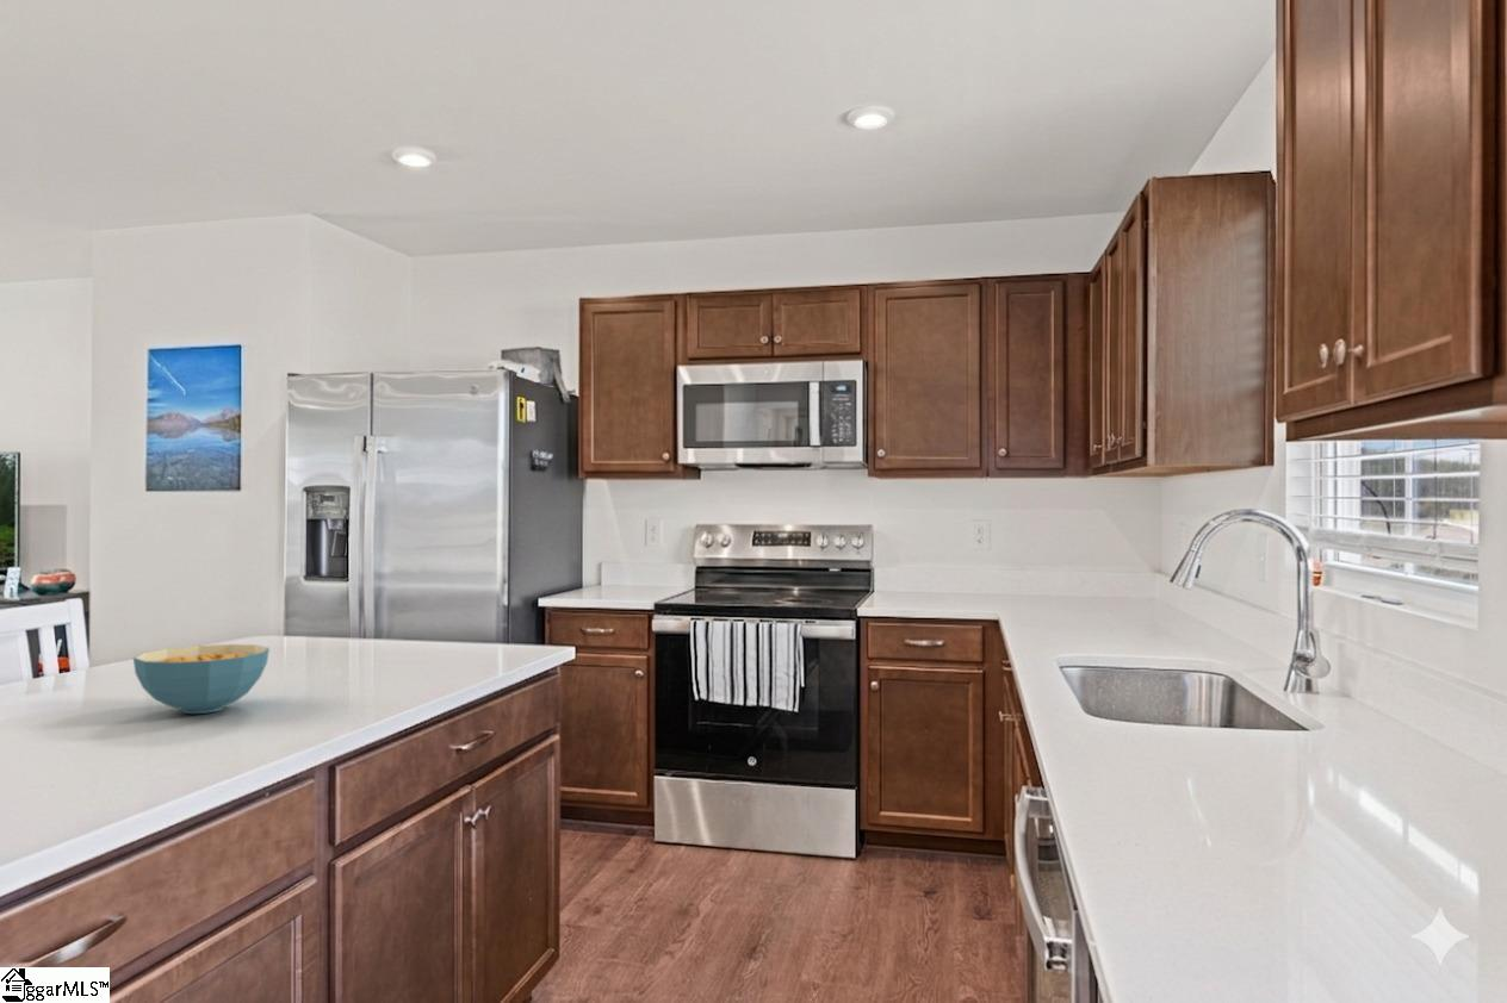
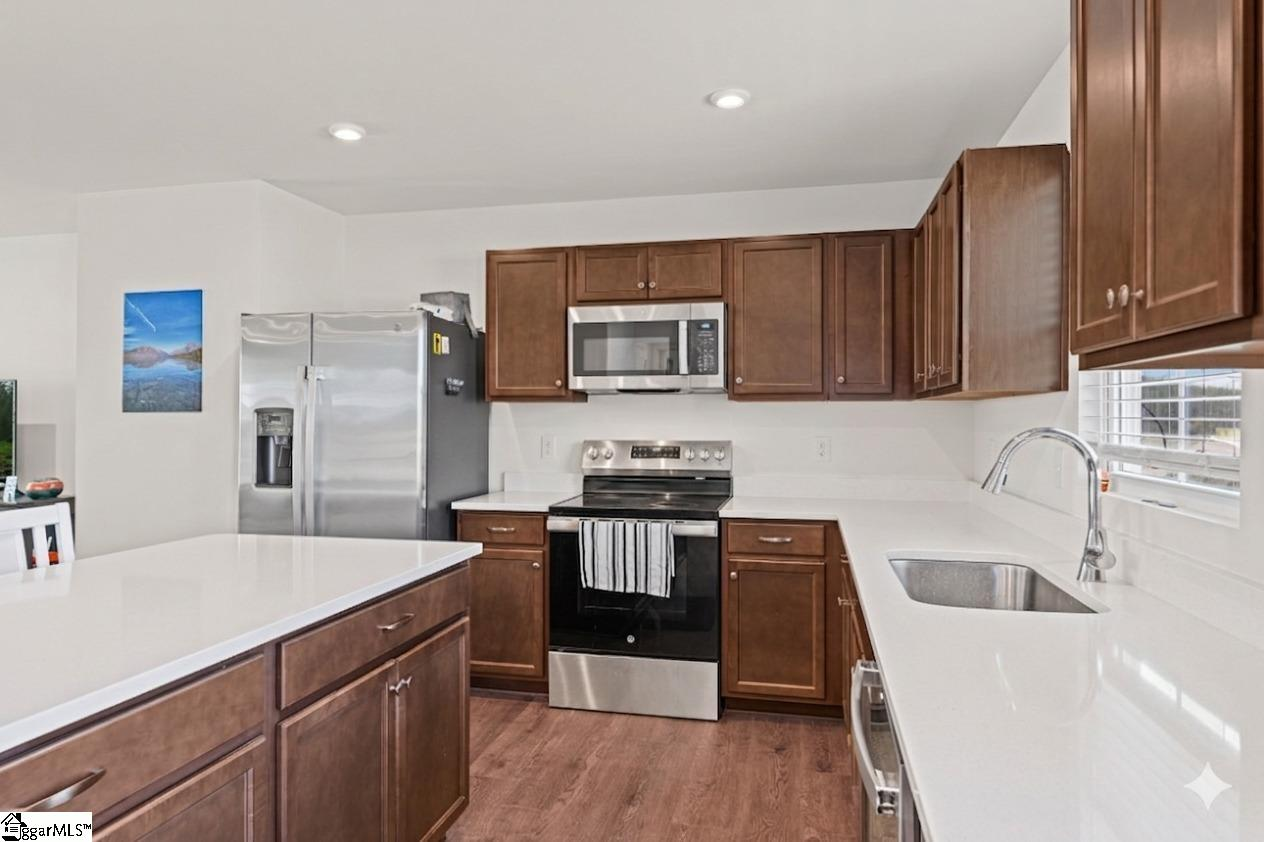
- cereal bowl (203, 680)
